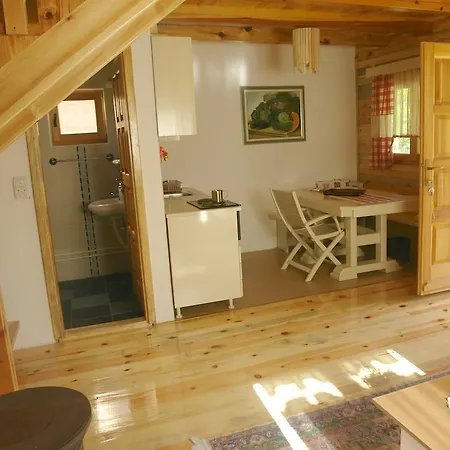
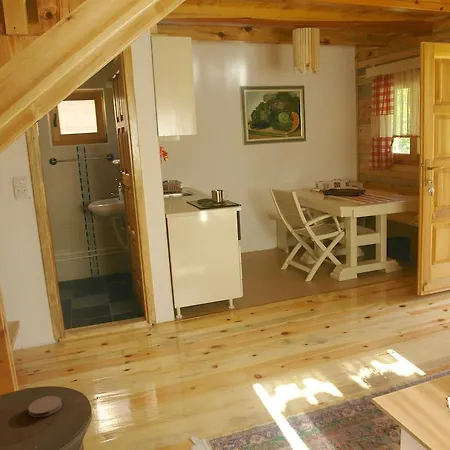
+ coaster (45, 406)
